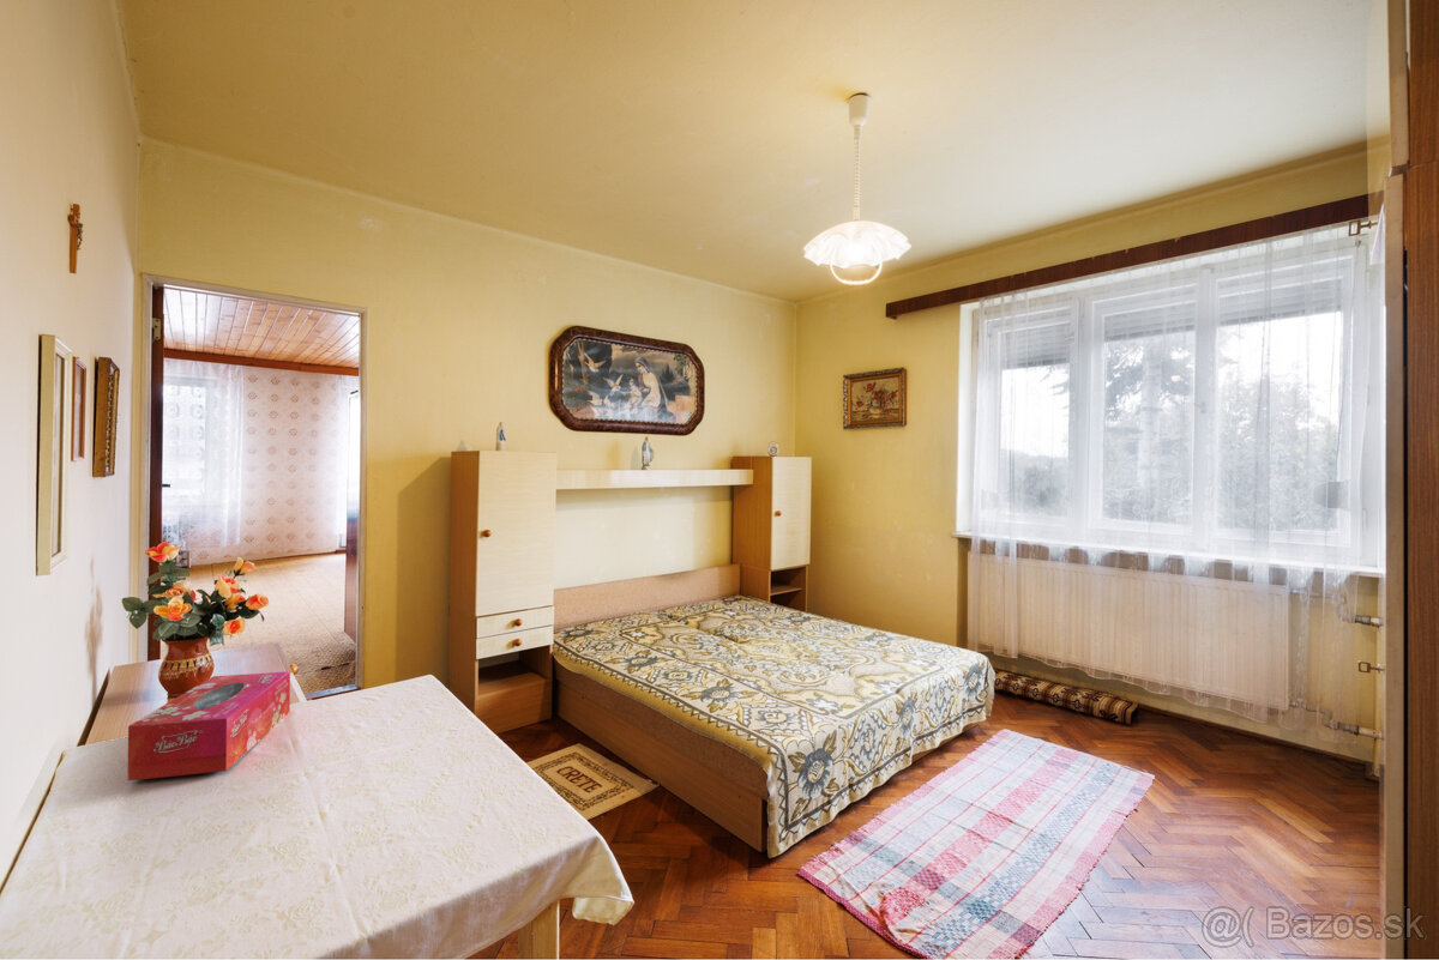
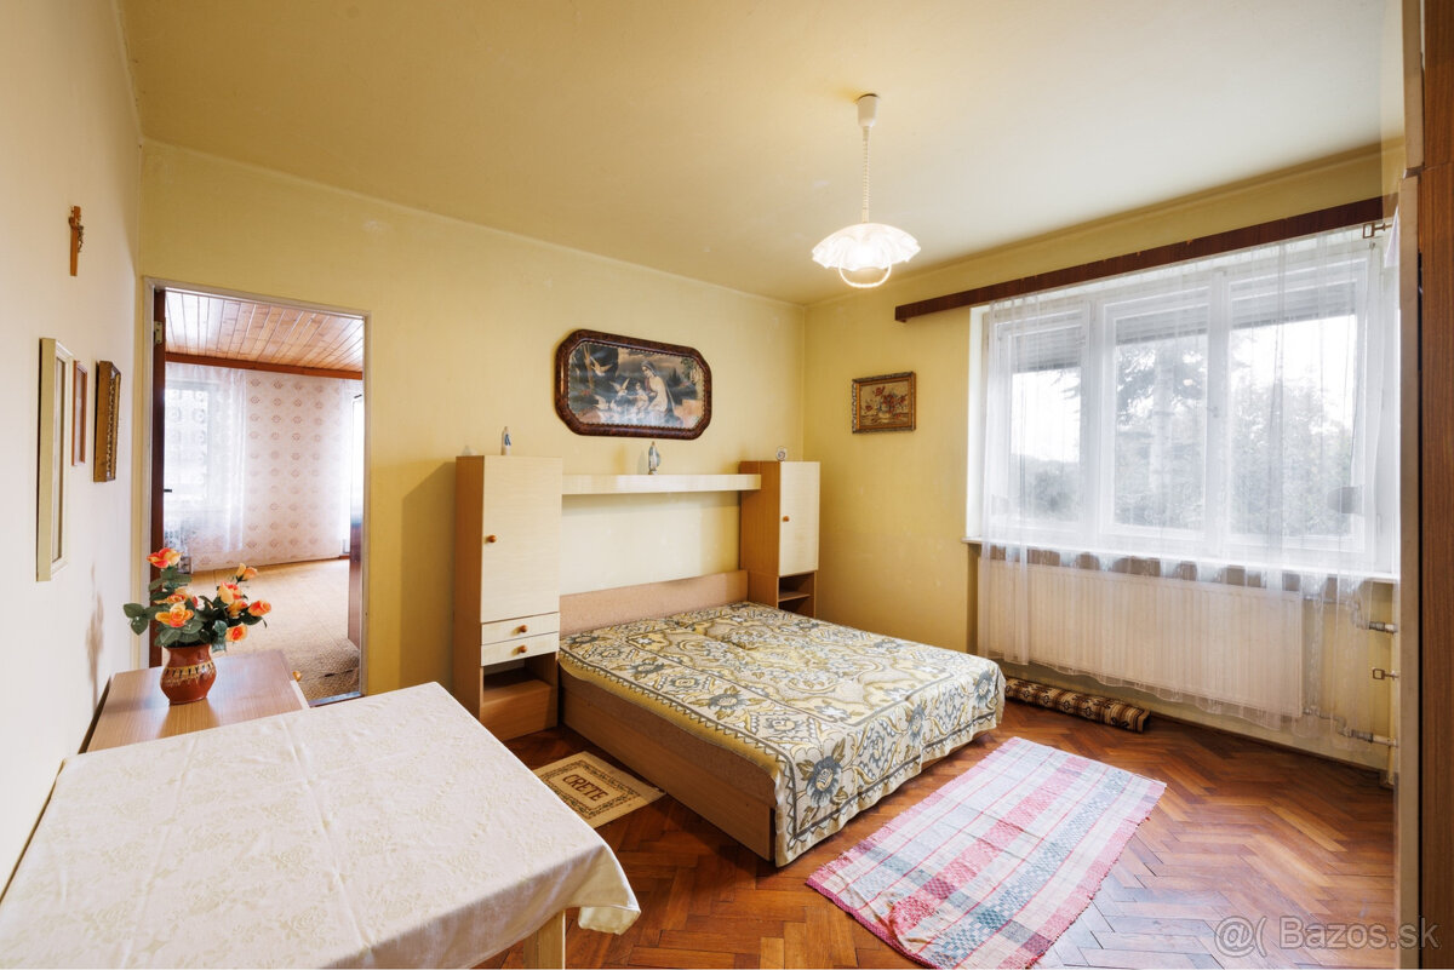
- tissue box (218, 719)
